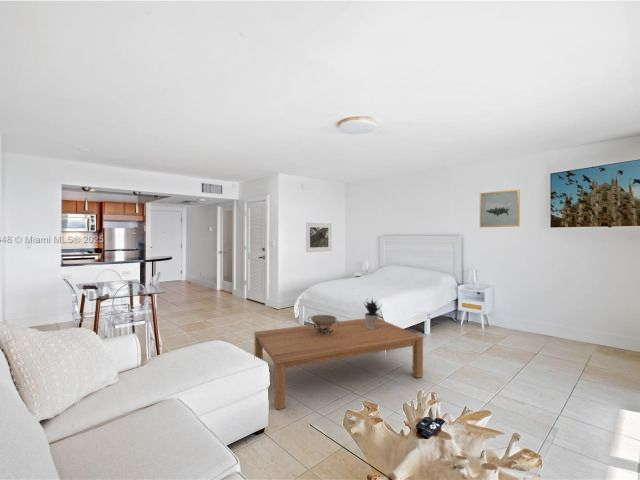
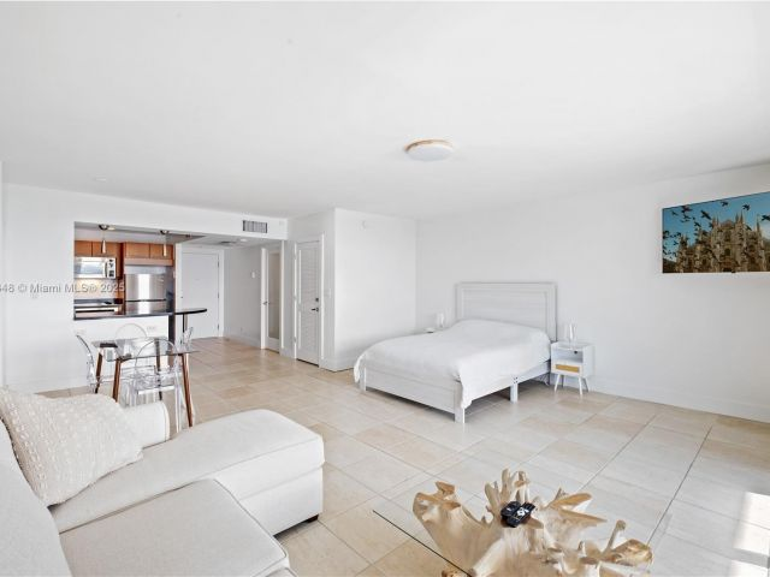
- decorative bowl (323, 325)
- potted plant (371, 312)
- wall art (498, 209)
- coffee table (336, 353)
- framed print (319, 237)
